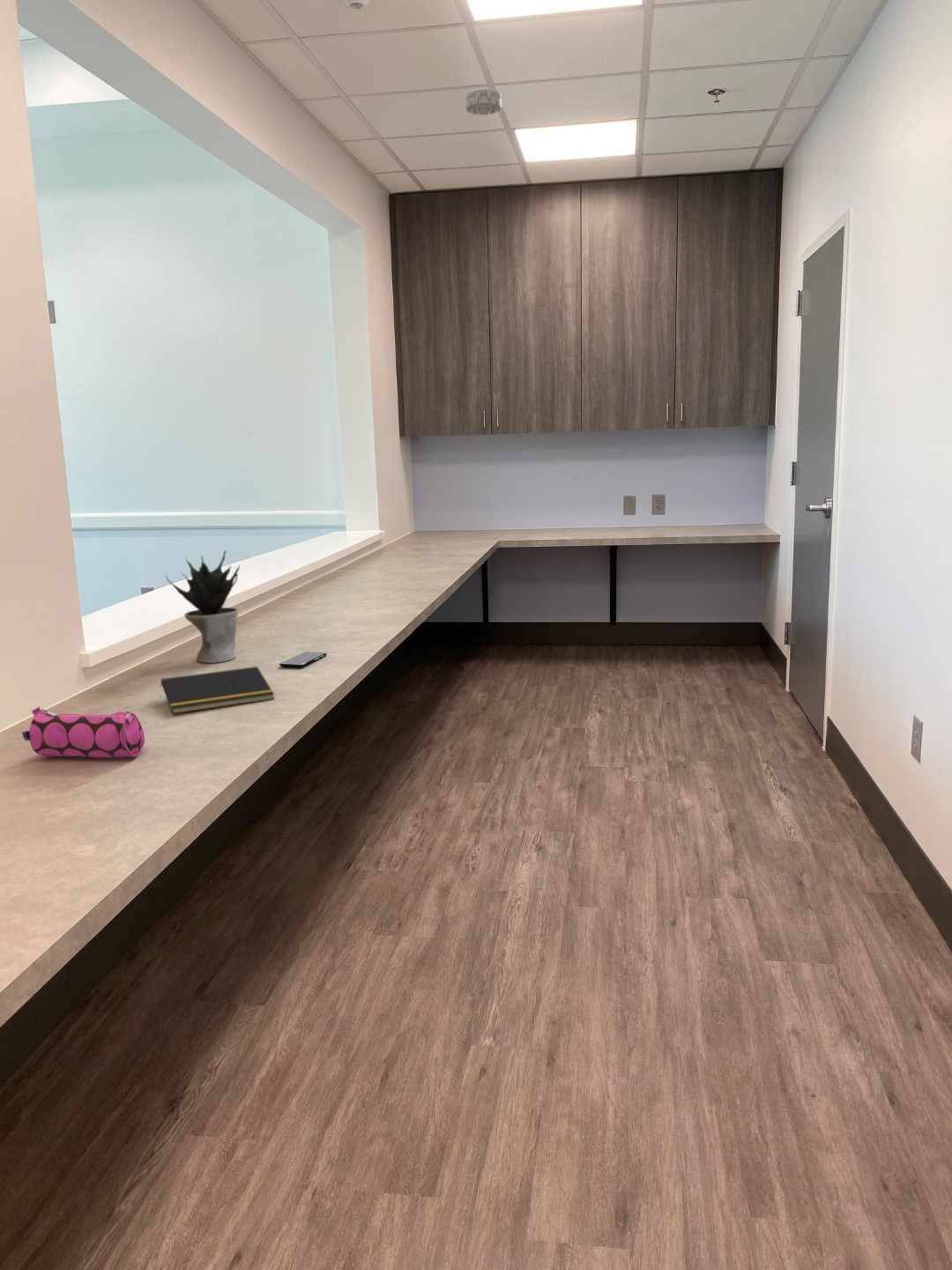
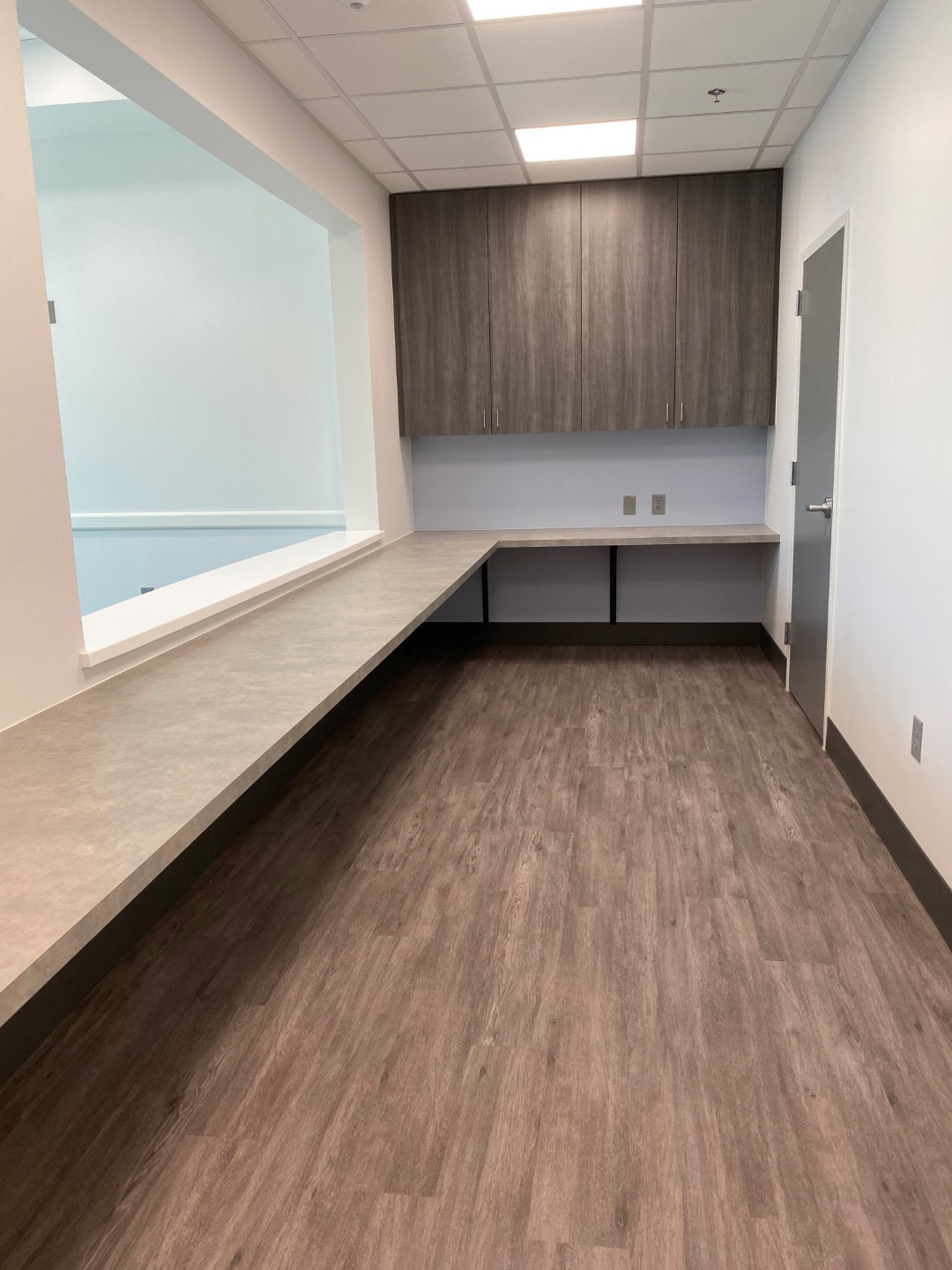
- smartphone (303, 659)
- smoke detector (483, 101)
- potted plant (210, 606)
- notepad (217, 689)
- pencil case (86, 731)
